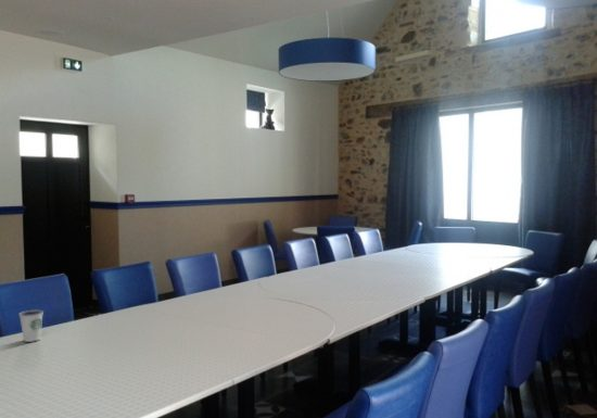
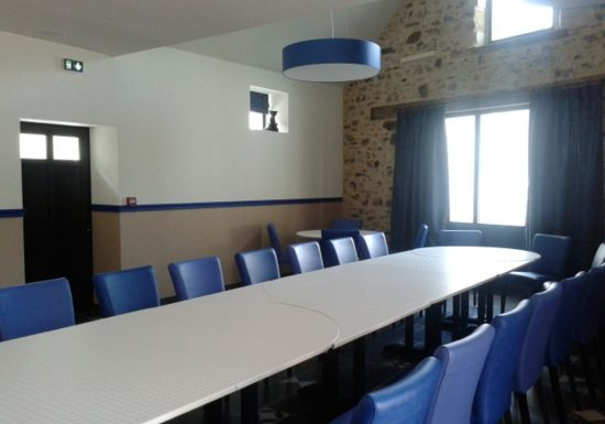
- dixie cup (31, 326)
